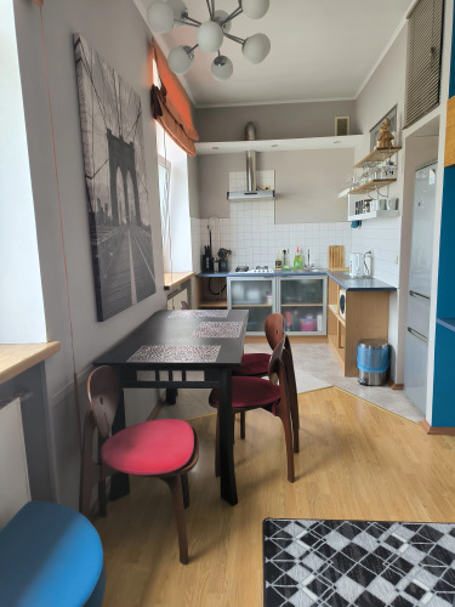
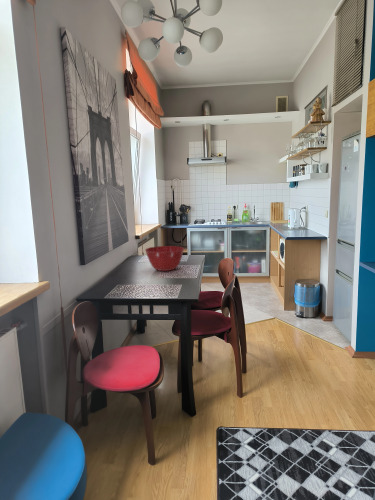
+ mixing bowl (165, 259)
